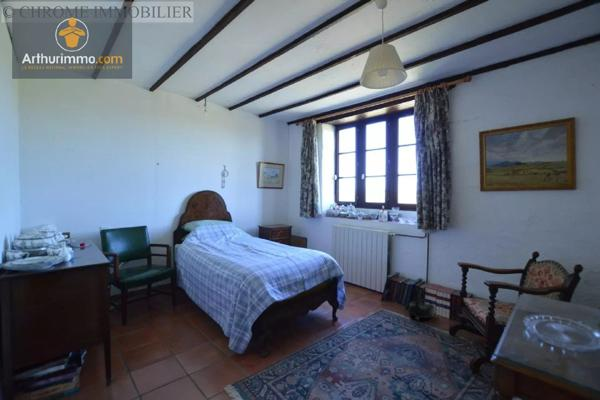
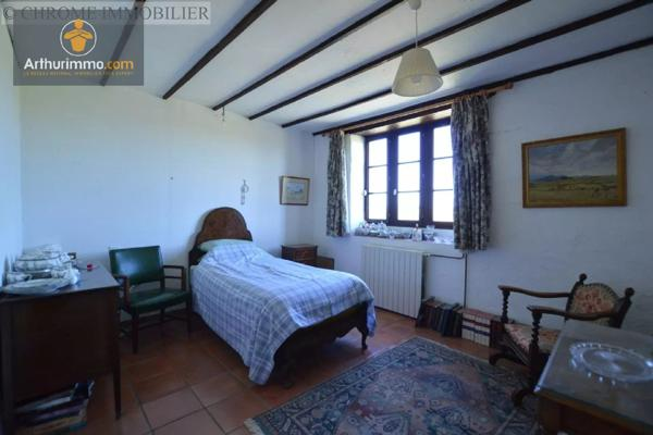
- backpack (420, 304)
